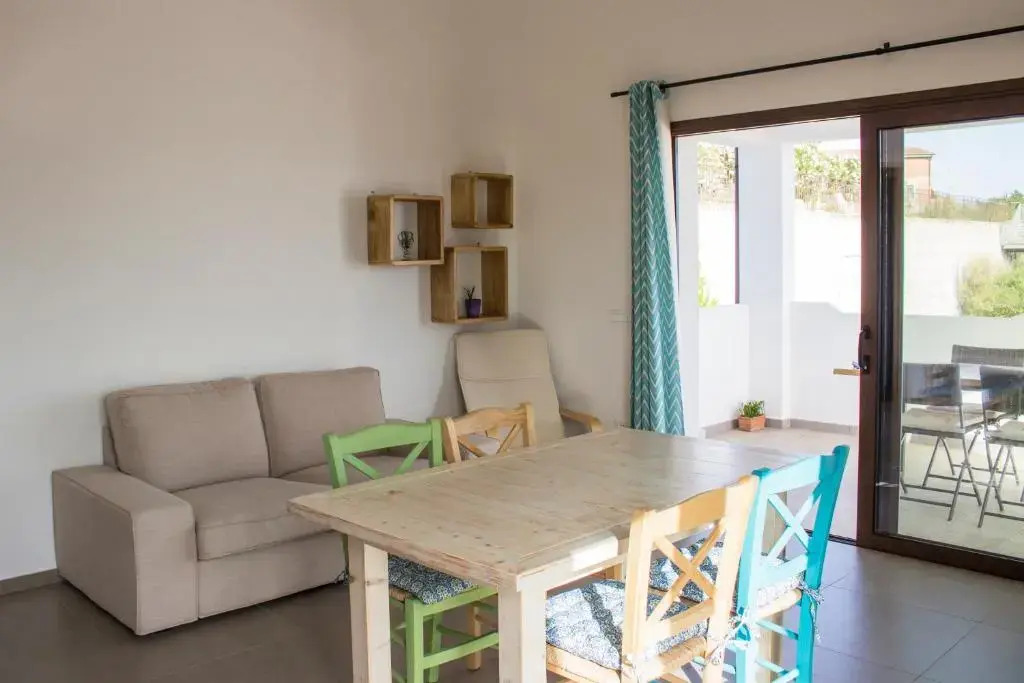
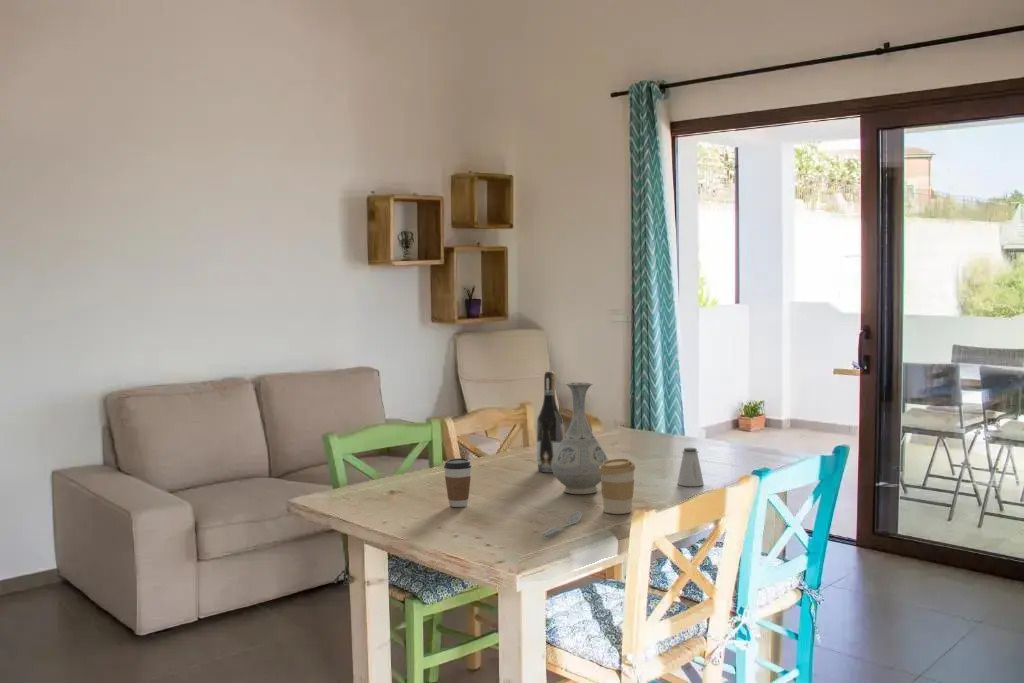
+ coffee cup (617, 485)
+ coffee cup (458, 482)
+ wine bottle (549, 420)
+ saltshaker (690, 466)
+ spoon (561, 526)
+ vase (579, 437)
